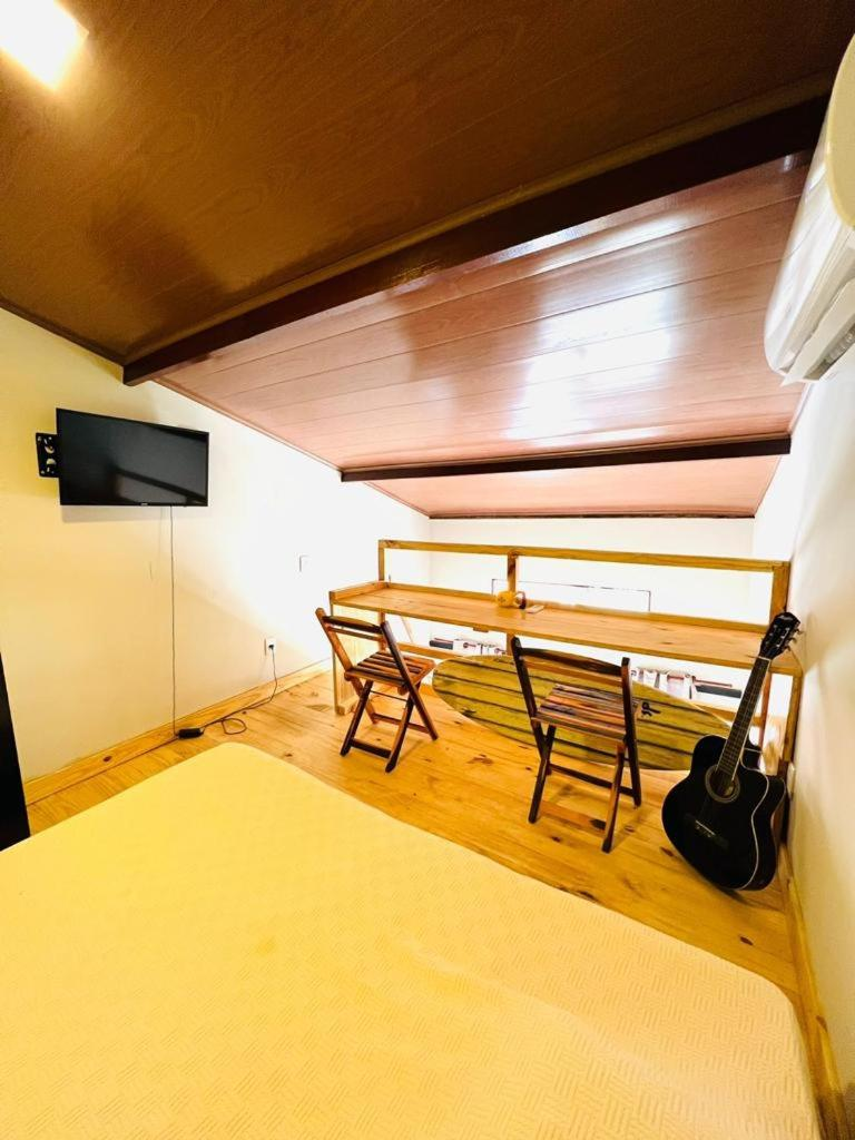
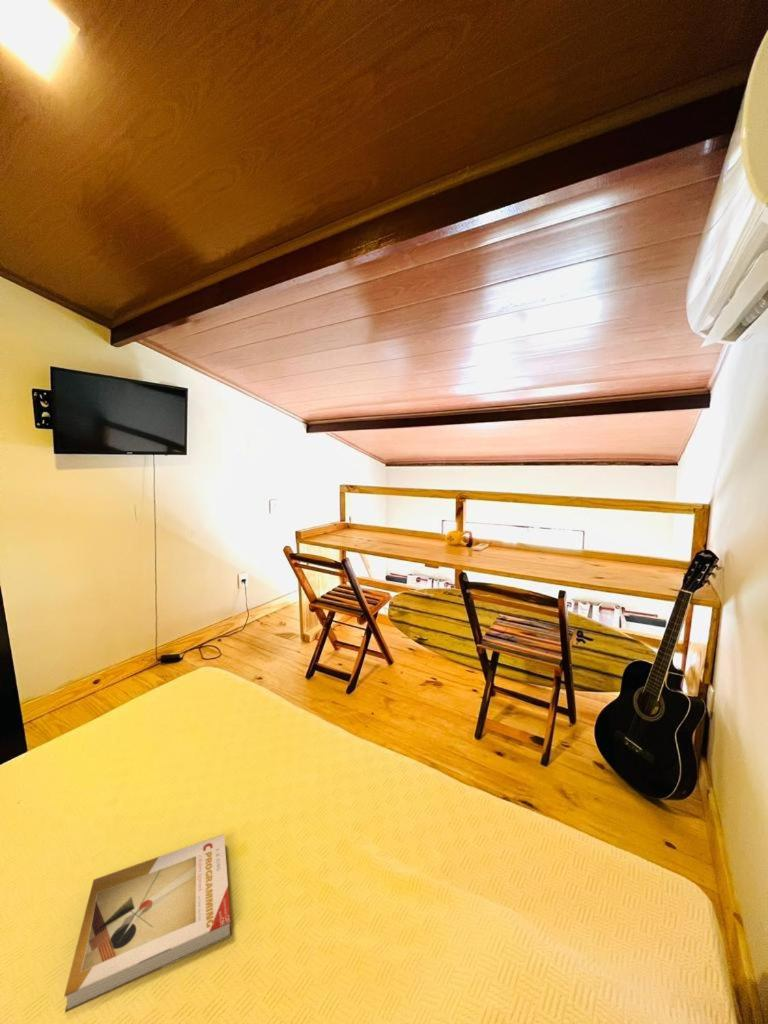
+ book (159, 905)
